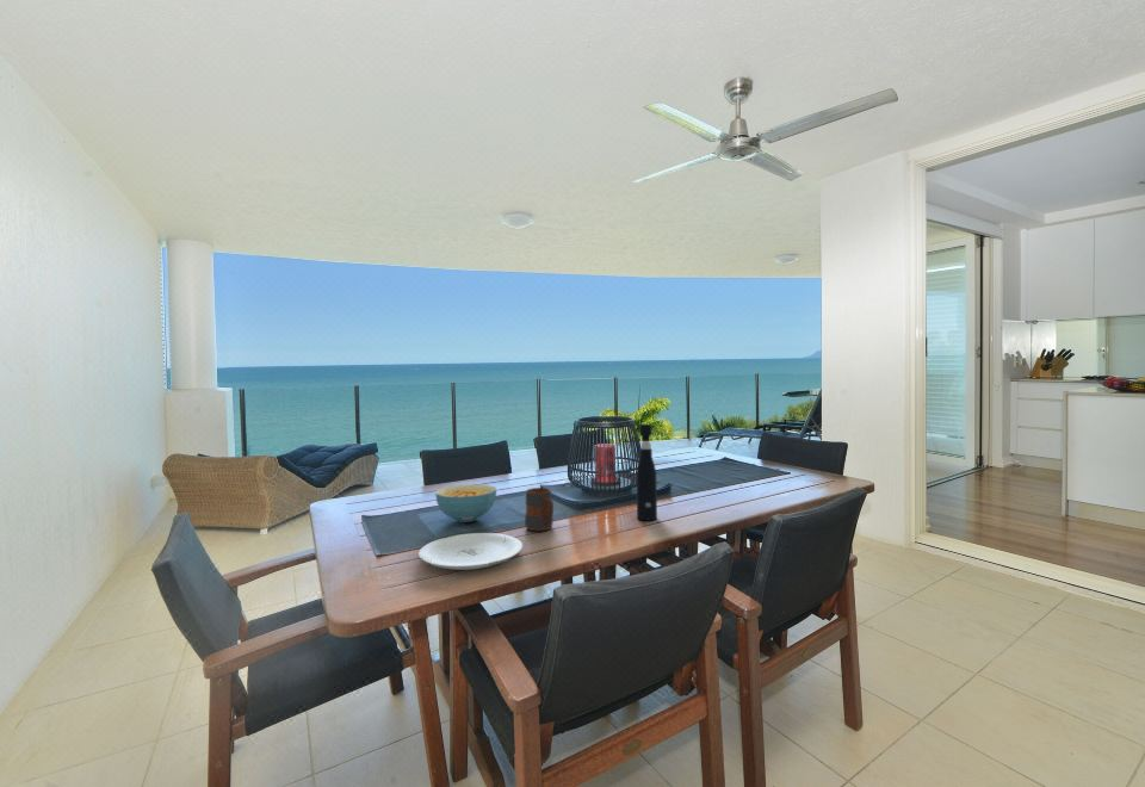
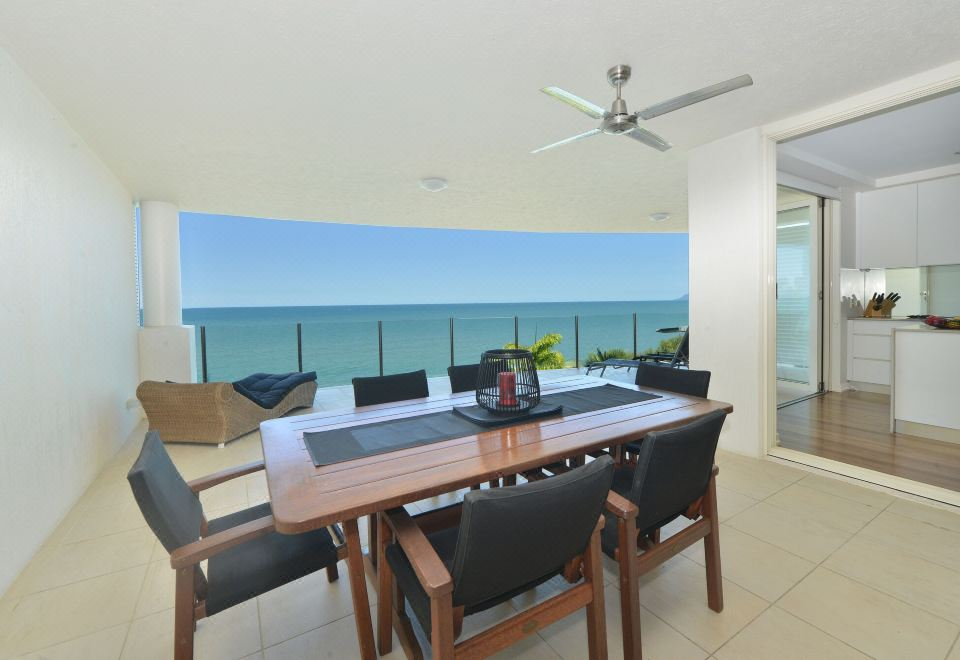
- pepper grinder (645, 471)
- mug (541, 509)
- plate (471, 551)
- cereal bowl (466, 504)
